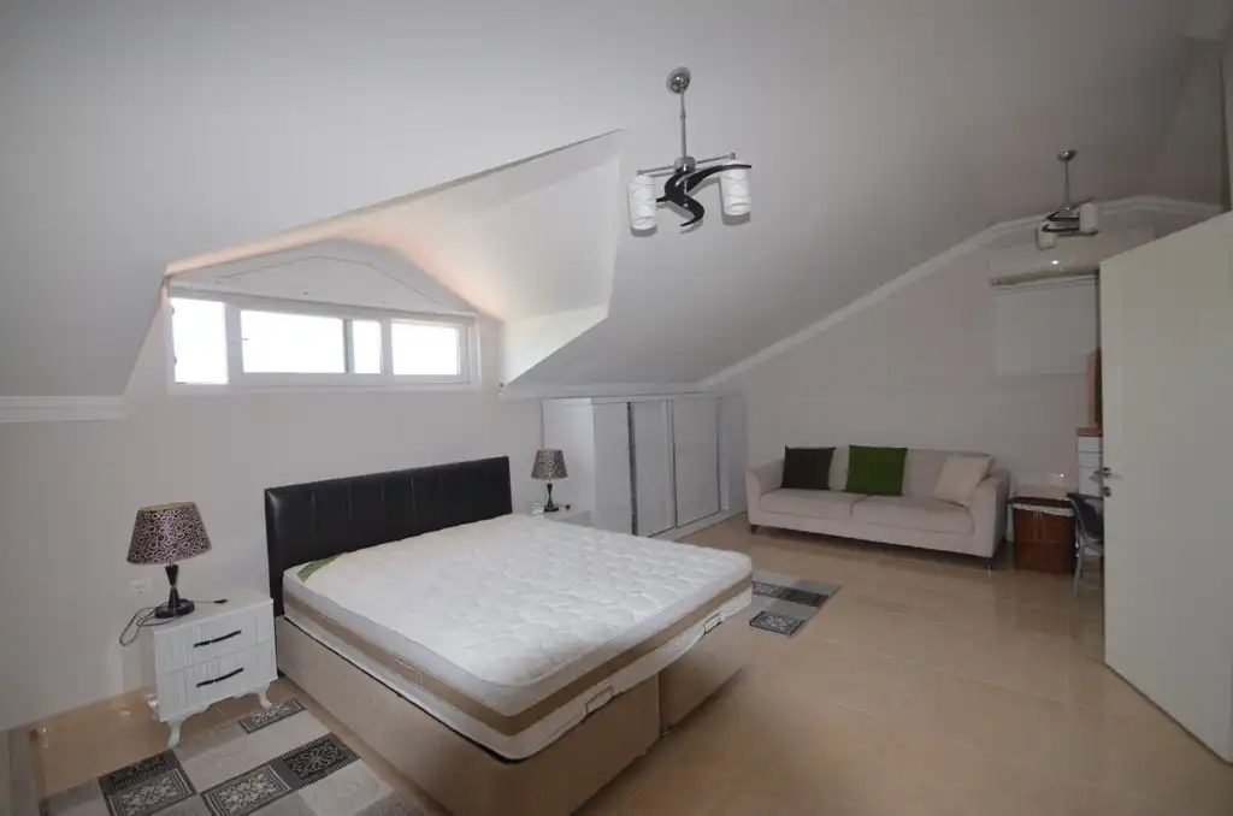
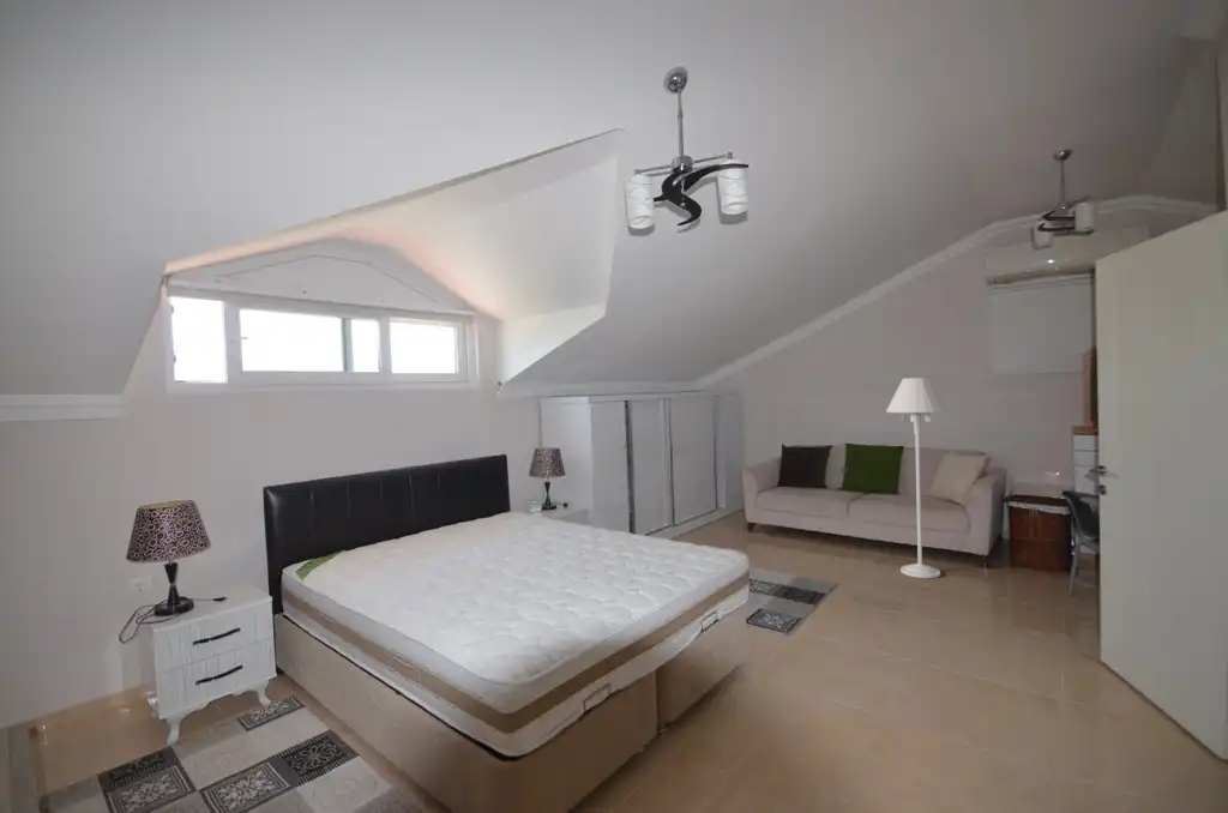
+ floor lamp (917, 475)
